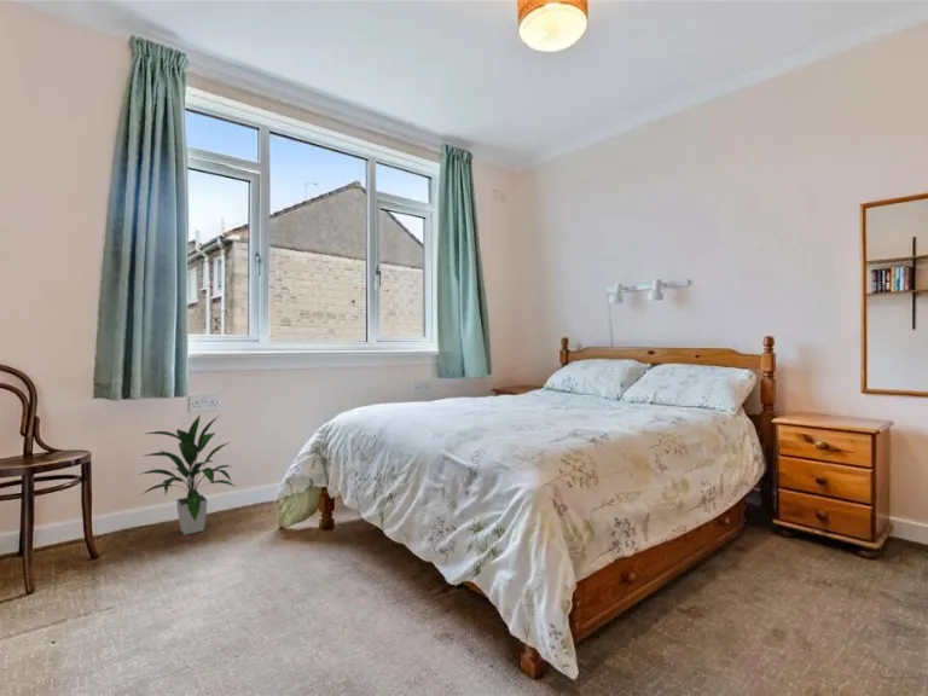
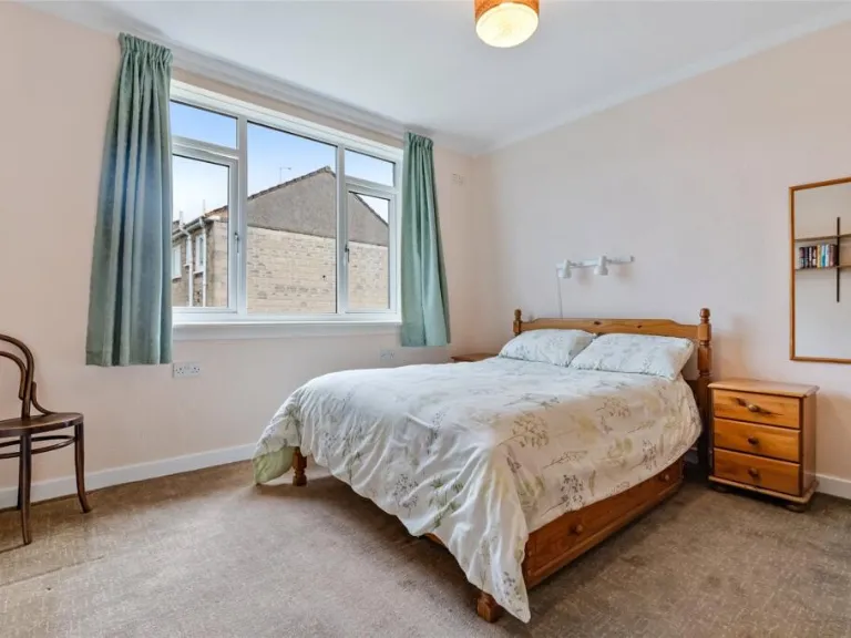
- indoor plant (190, 474)
